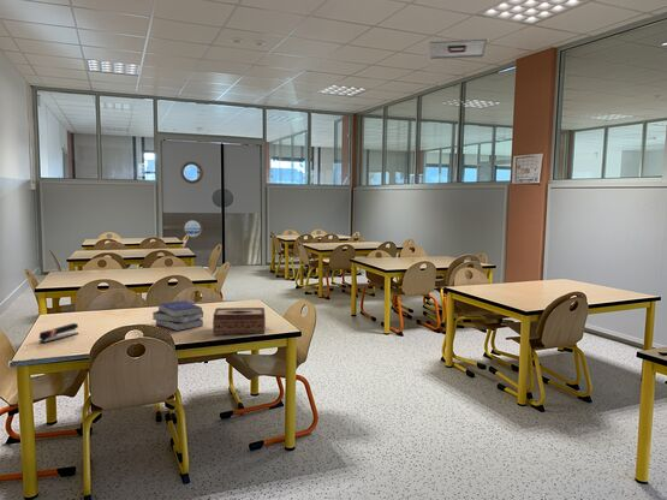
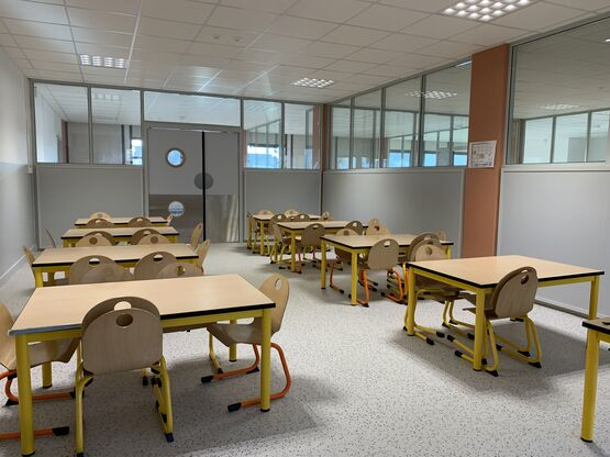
- tissue box (239, 320)
- stapler (59, 332)
- book (178, 315)
- ceiling vent (457, 49)
